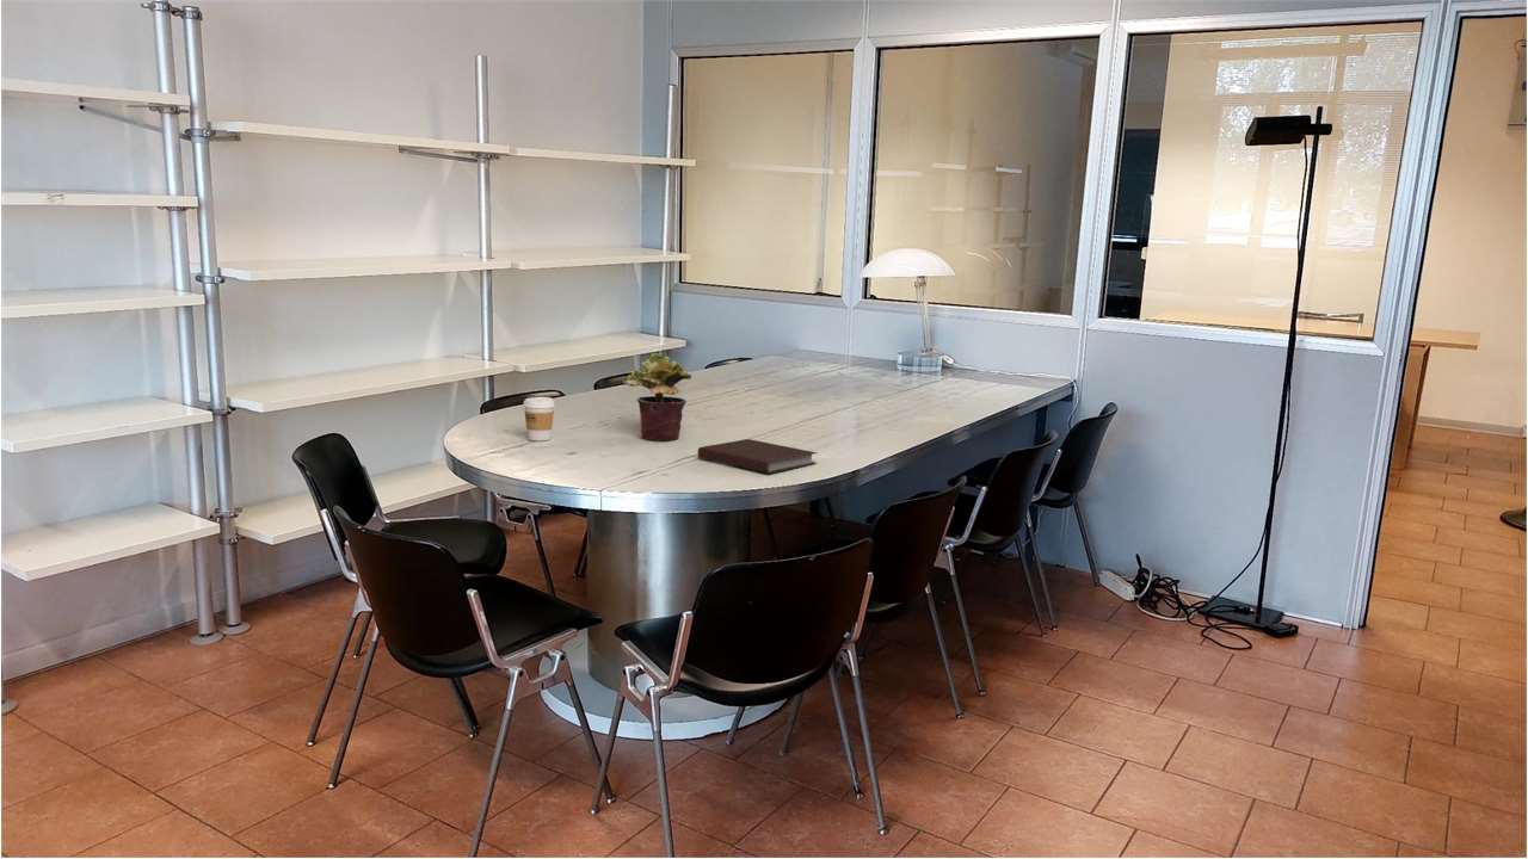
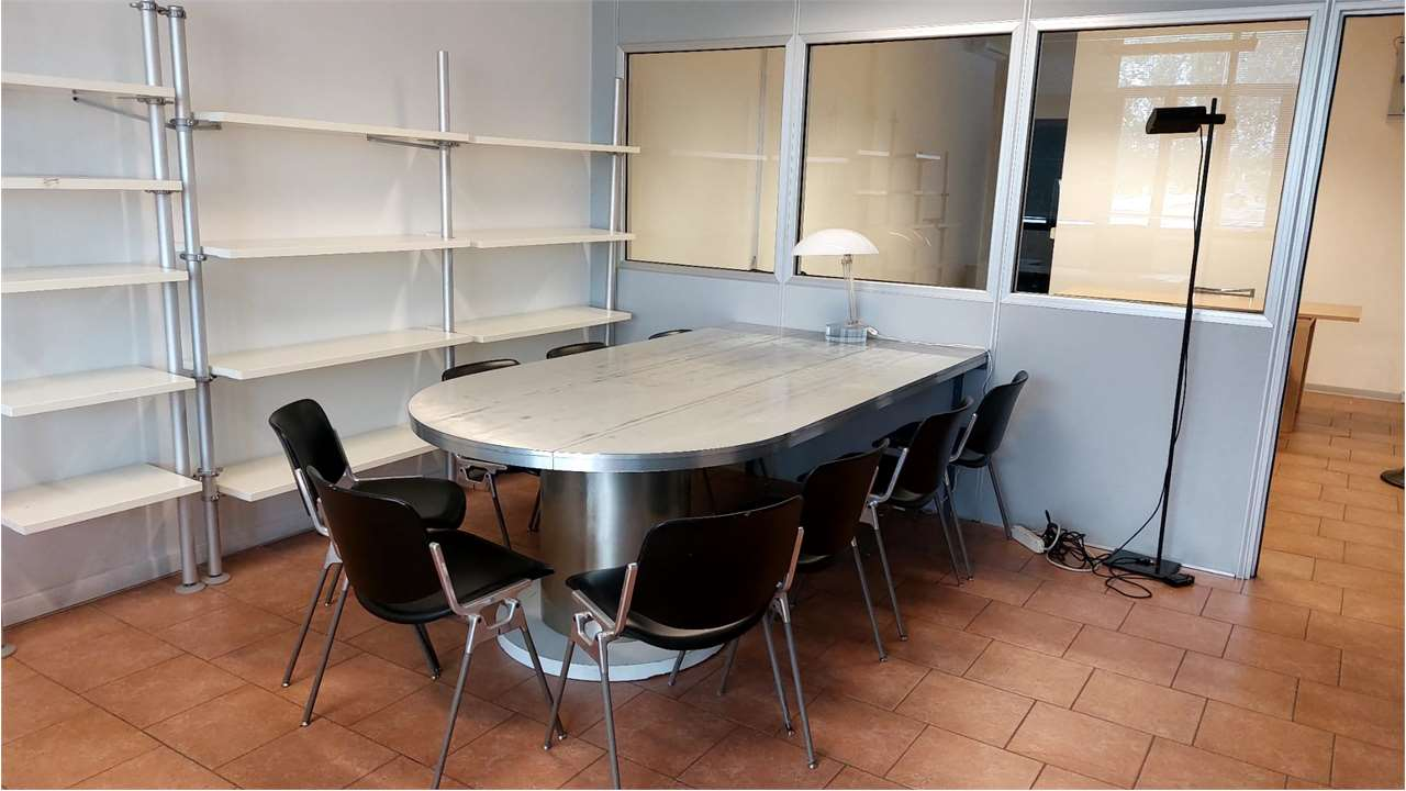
- coffee cup (538, 418)
- notebook (757, 455)
- potted plant (655, 395)
